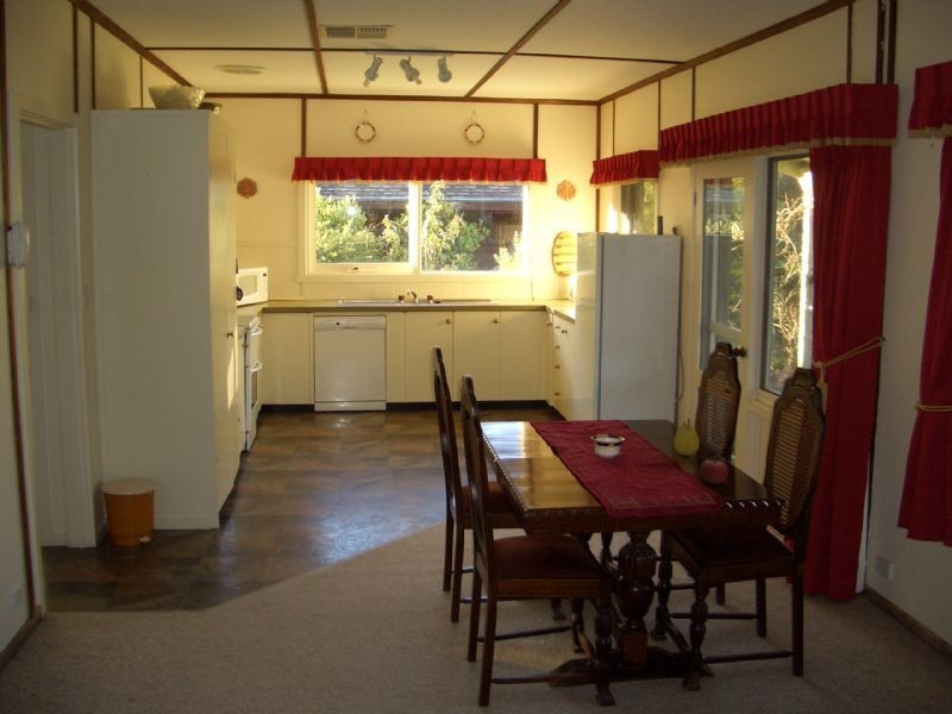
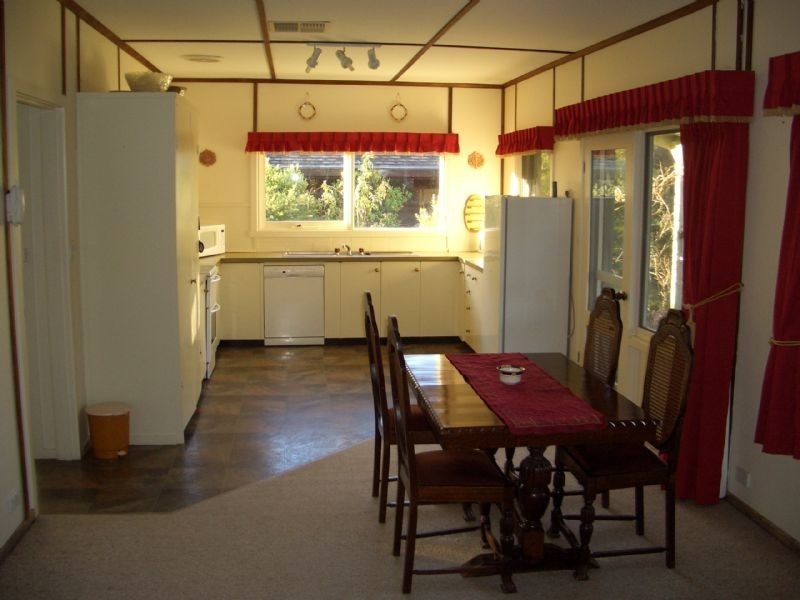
- fruit (714, 469)
- fruit (687, 438)
